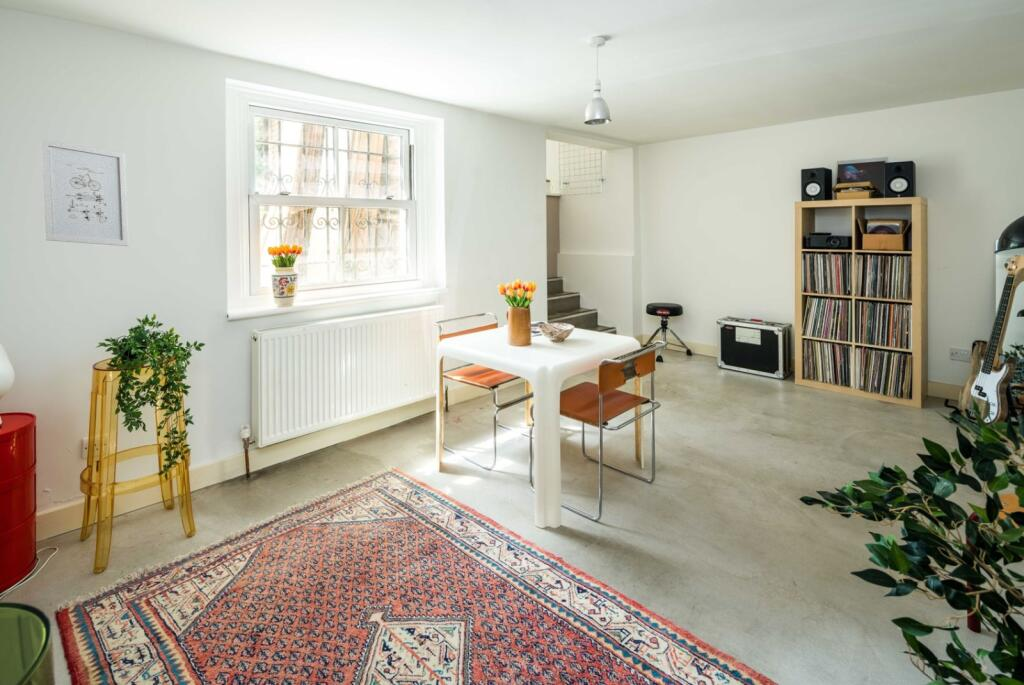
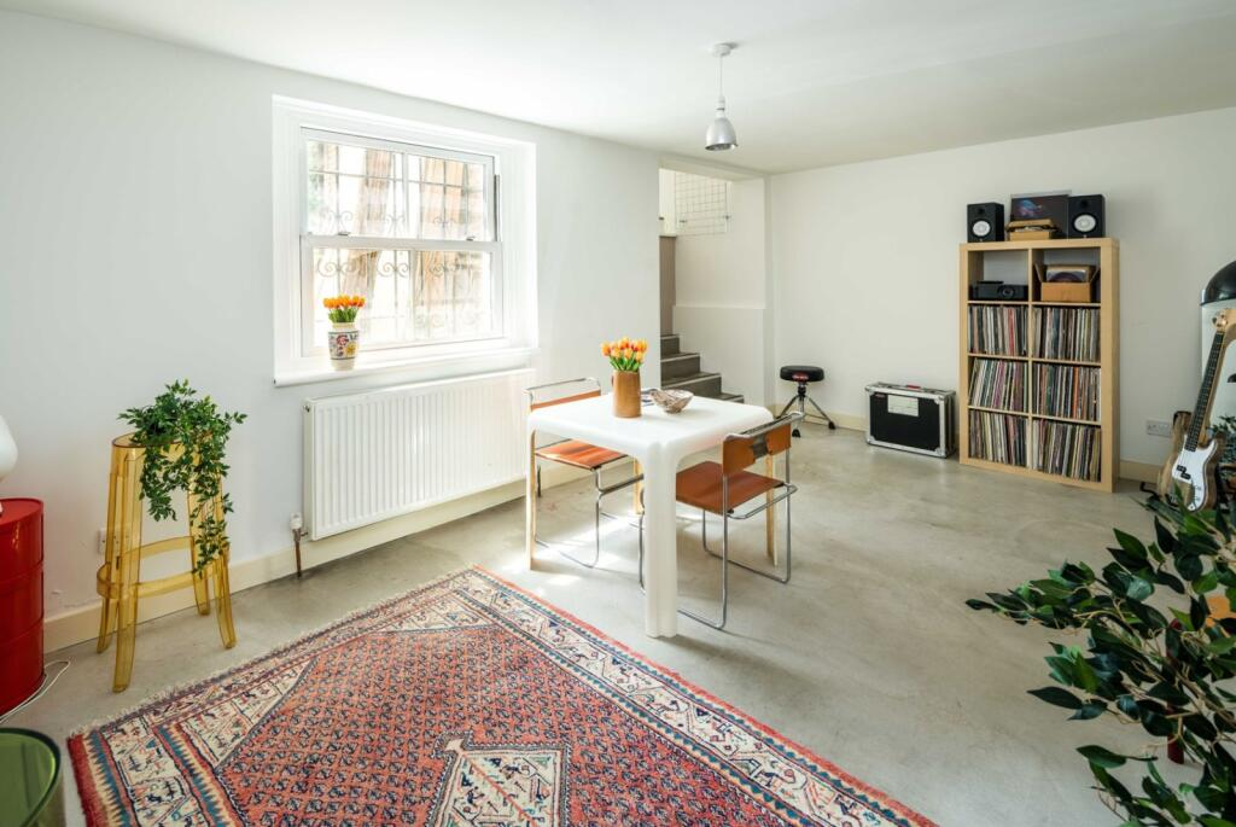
- wall art (86, 195)
